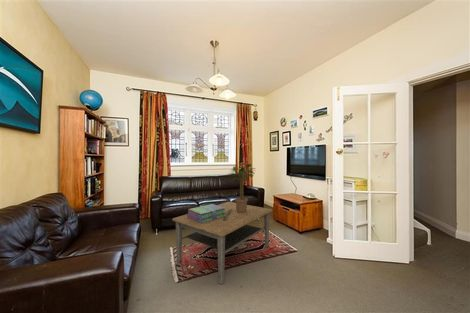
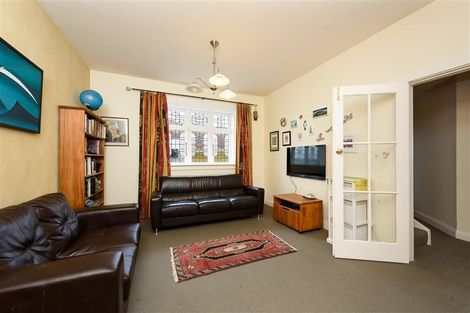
- potted plant (242, 187)
- coffee table (226, 233)
- stack of books (206, 212)
